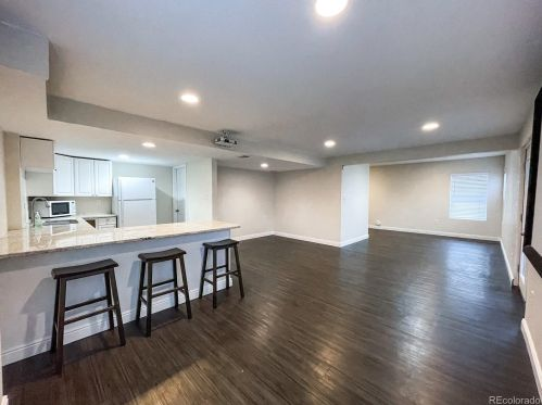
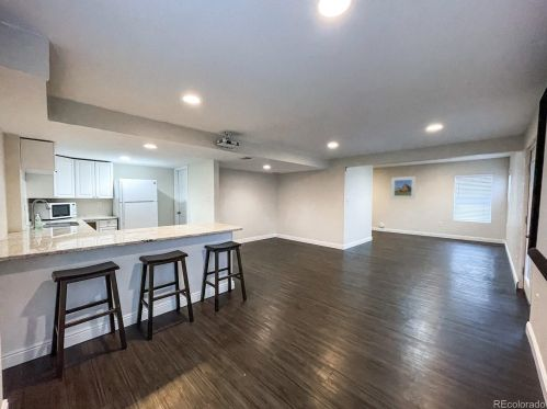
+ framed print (402, 188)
